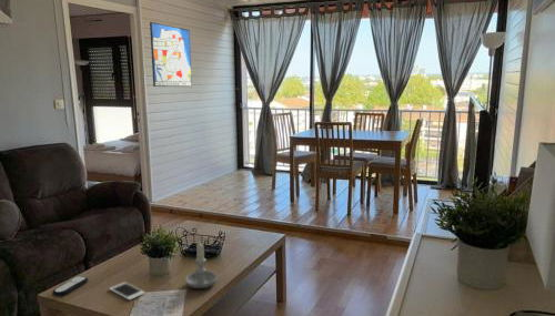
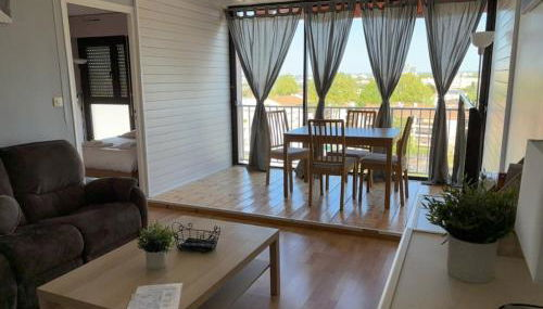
- wall art (172, 57)
- candle (200, 263)
- cell phone (127, 290)
- remote control (70, 285)
